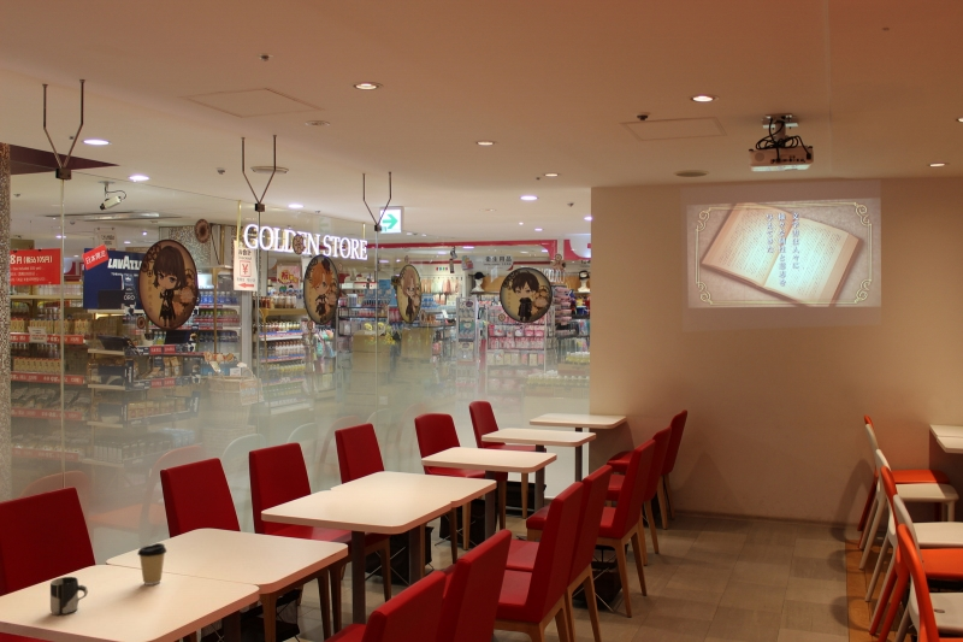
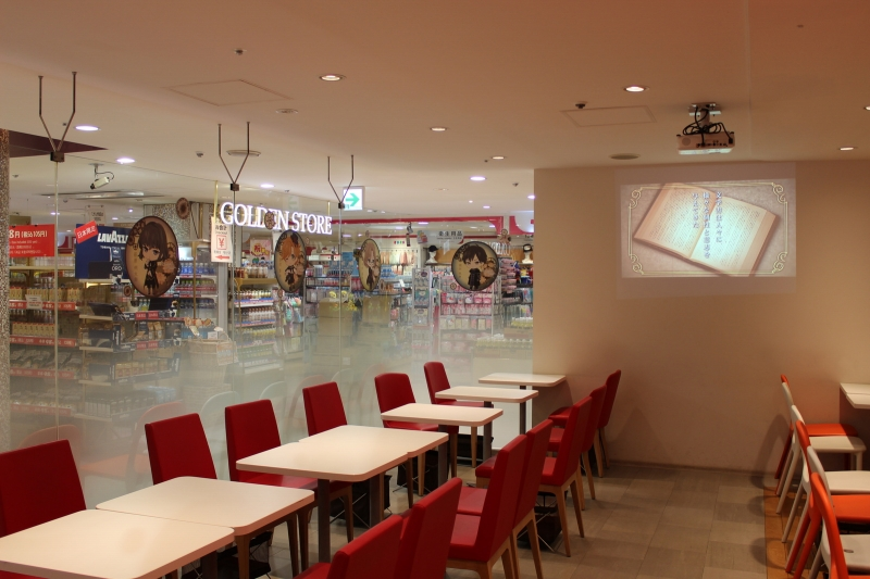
- coffee cup (152, 564)
- cup (69, 595)
